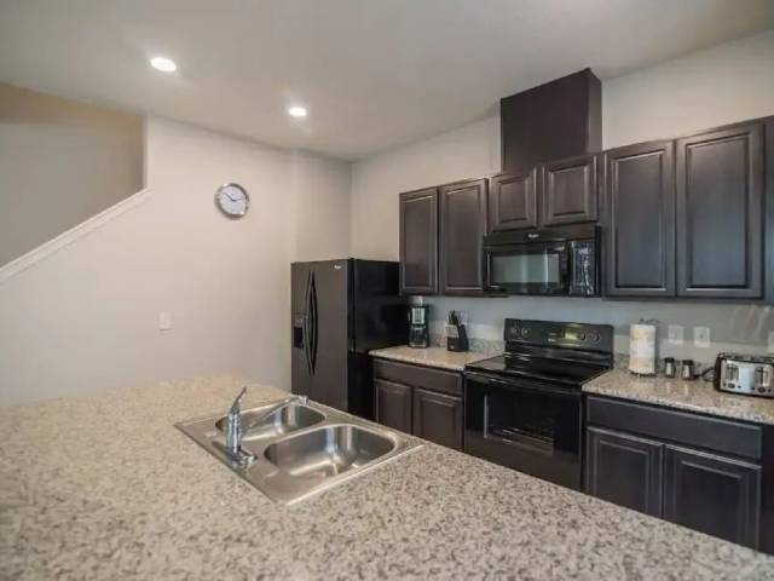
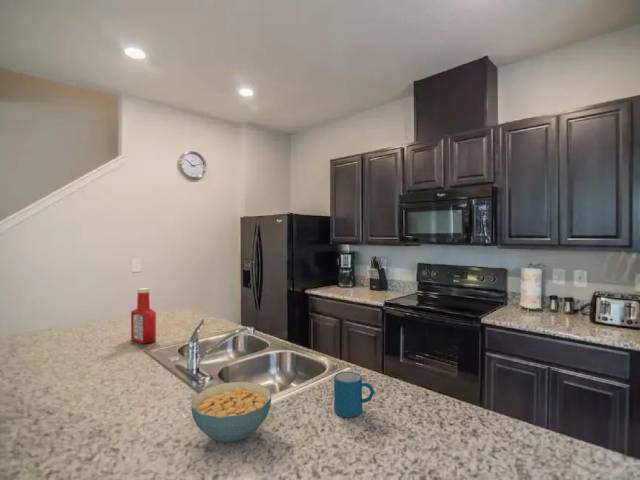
+ soap bottle (143, 314)
+ cereal bowl (232, 416)
+ mug (354, 394)
